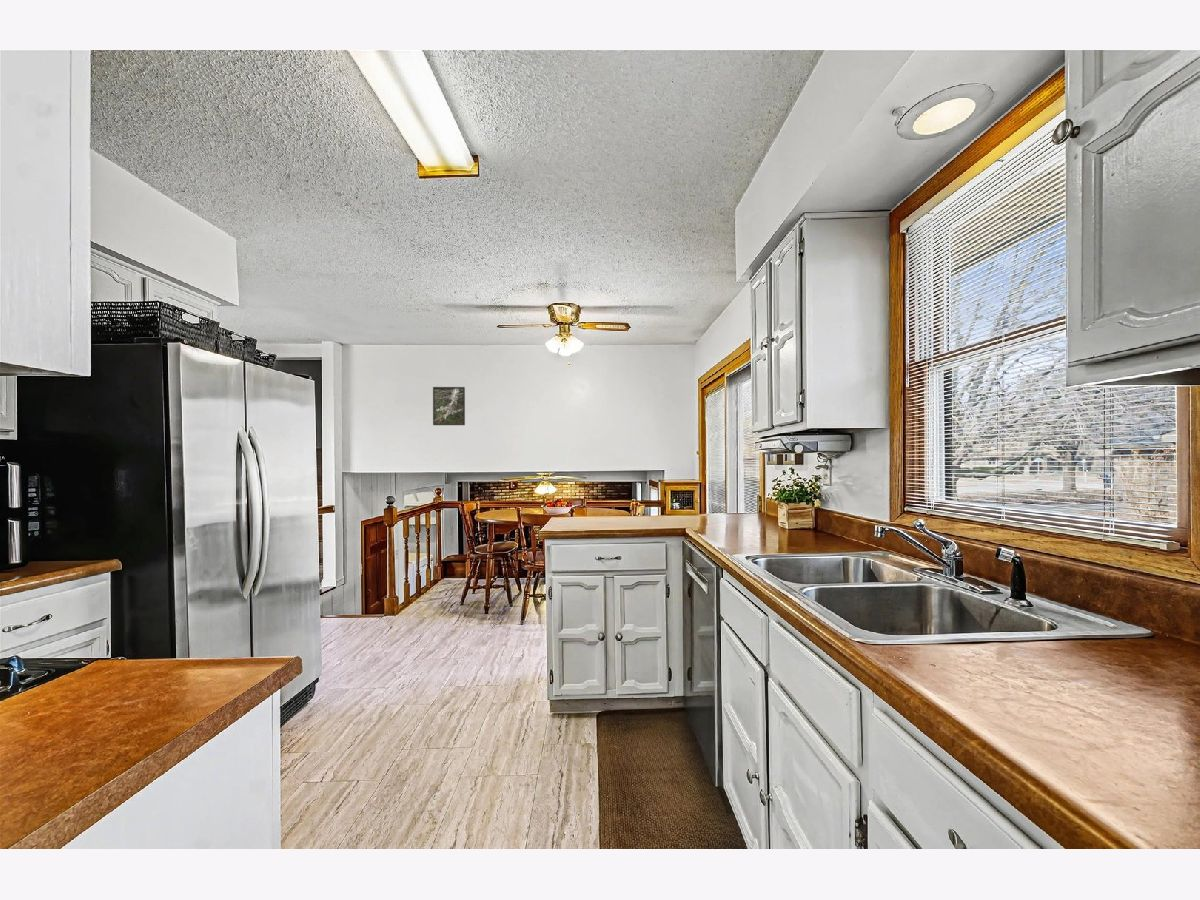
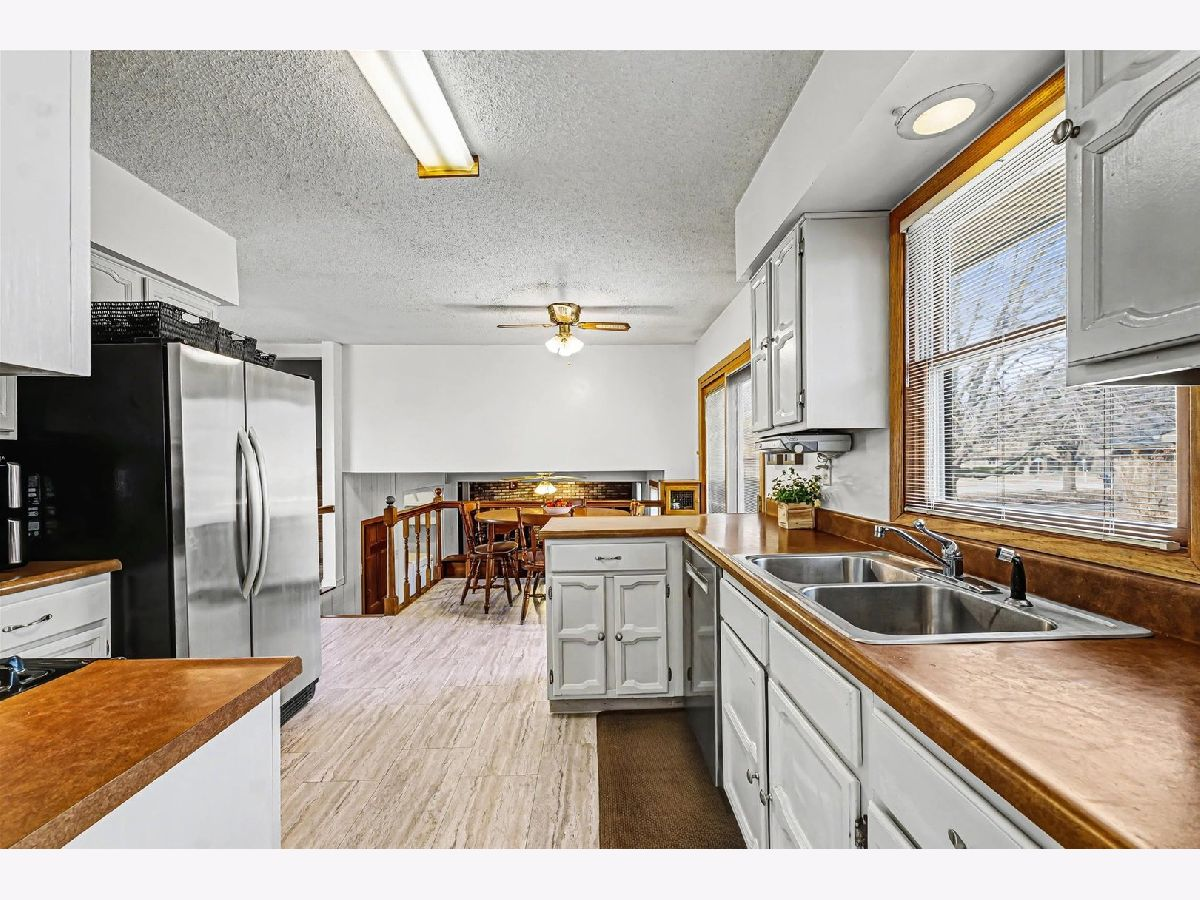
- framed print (448, 406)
